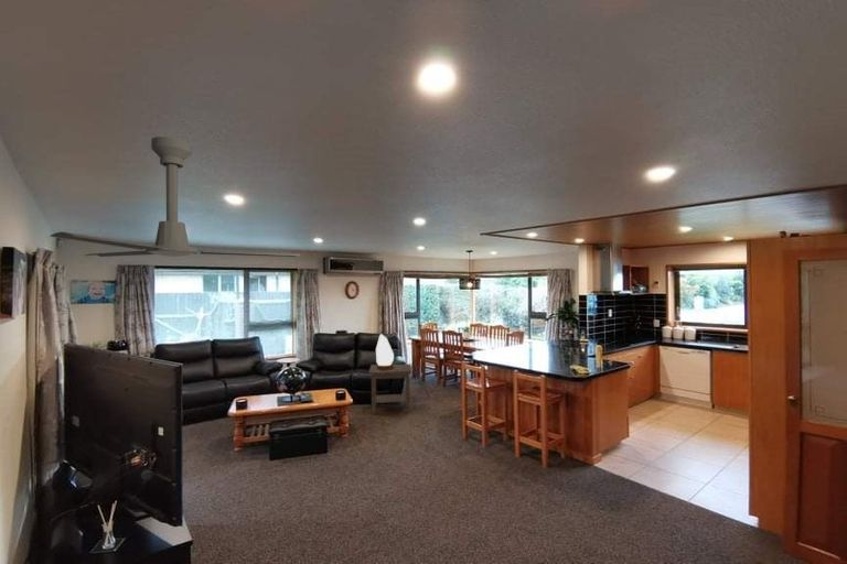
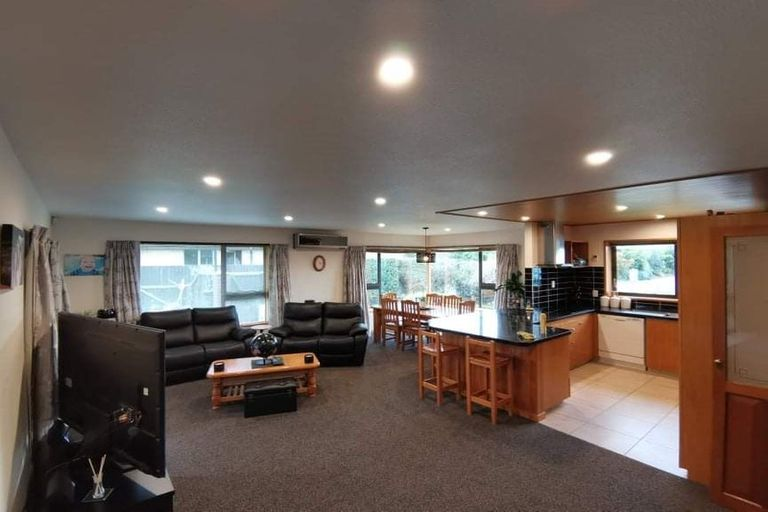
- ceiling fan (176, 199)
- table lamp (385, 350)
- side table (390, 394)
